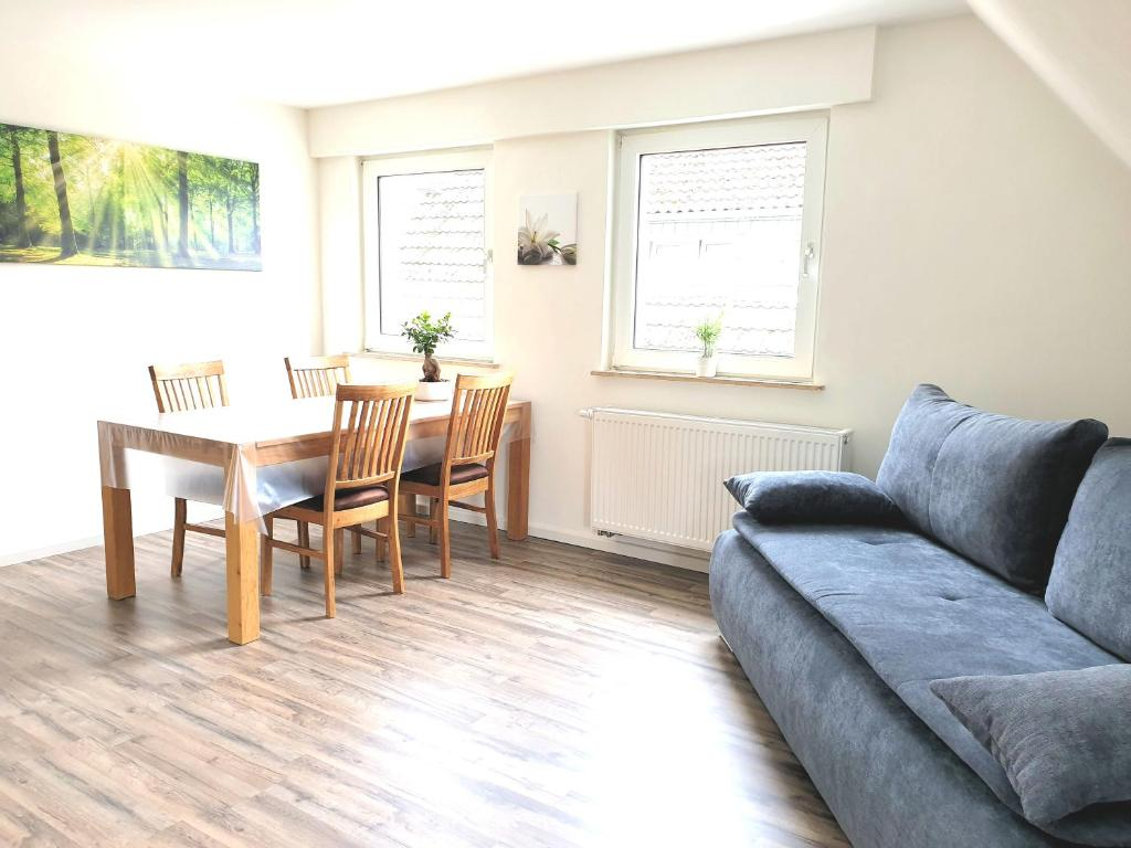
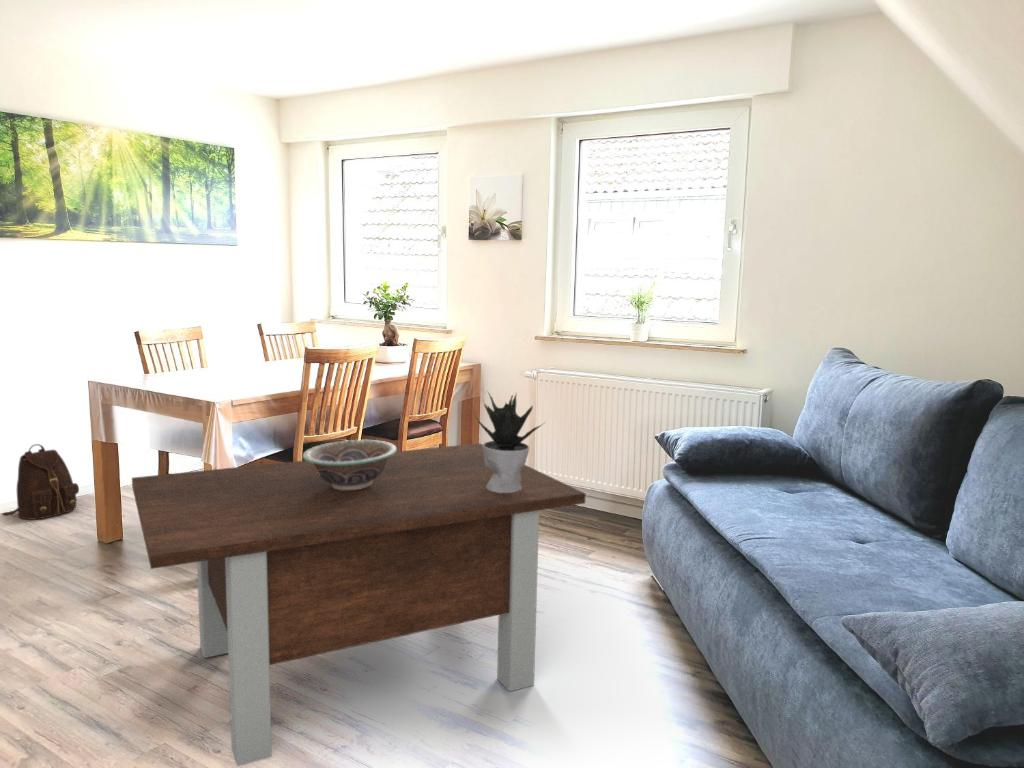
+ decorative bowl (350, 466)
+ backpack (44, 479)
+ potted plant (502, 439)
+ coffee table (356, 577)
